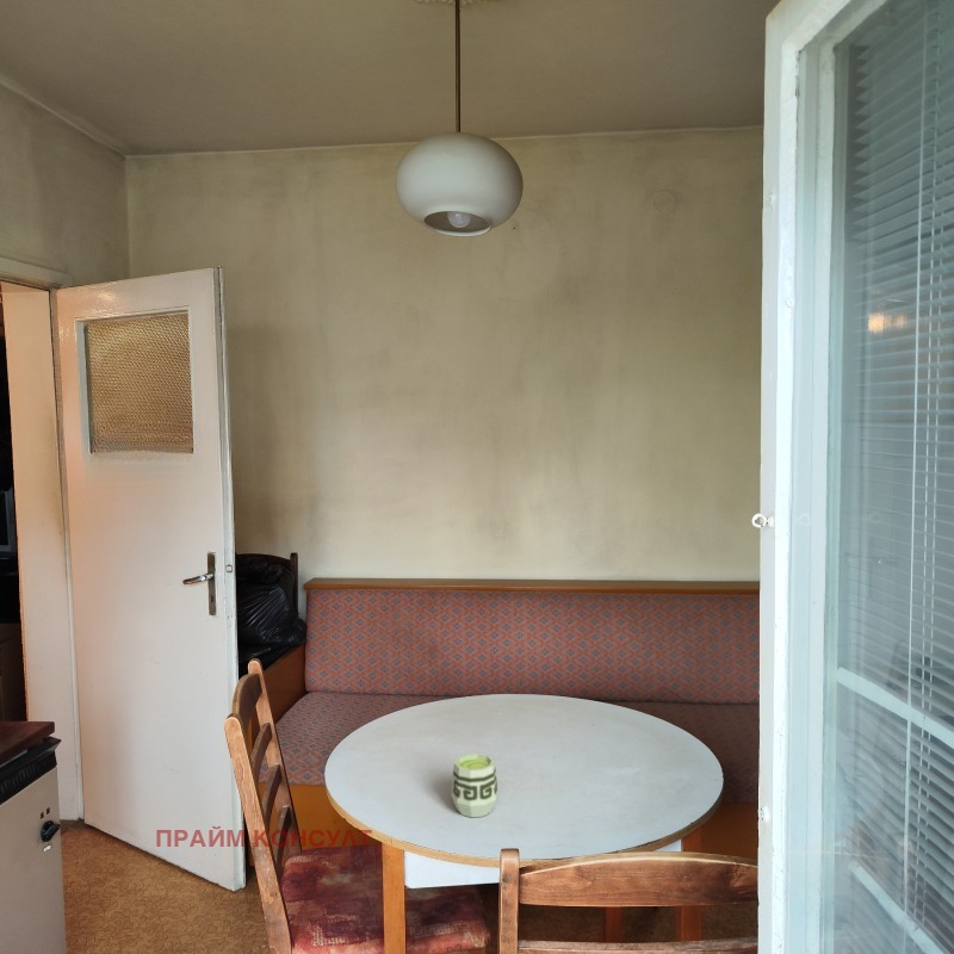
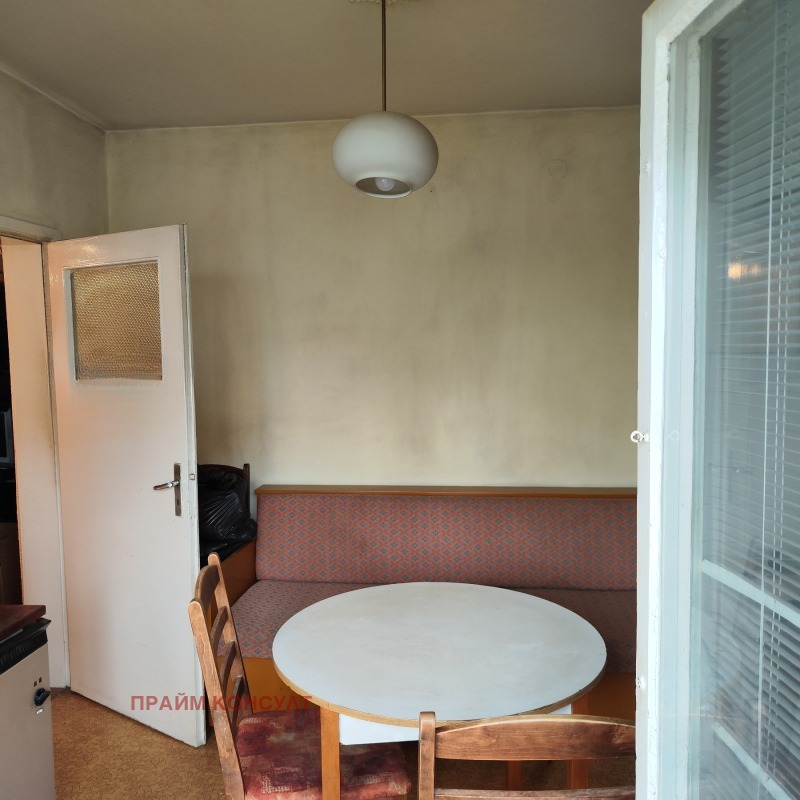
- cup (475, 785)
